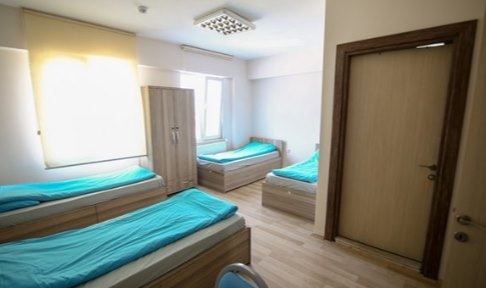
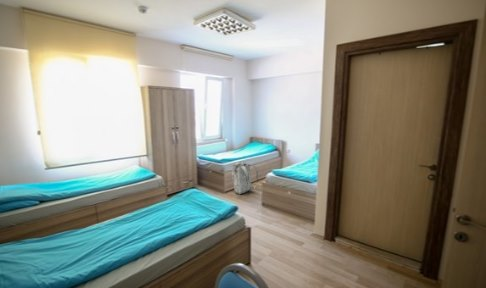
+ backpack (244, 177)
